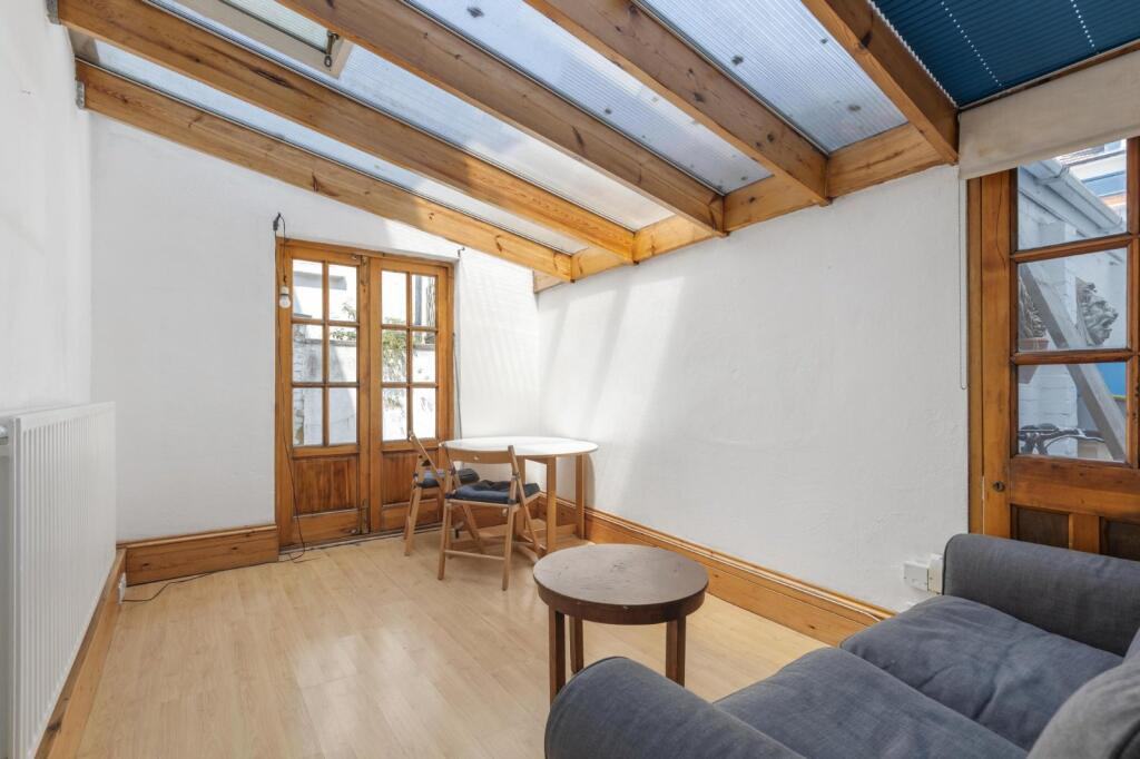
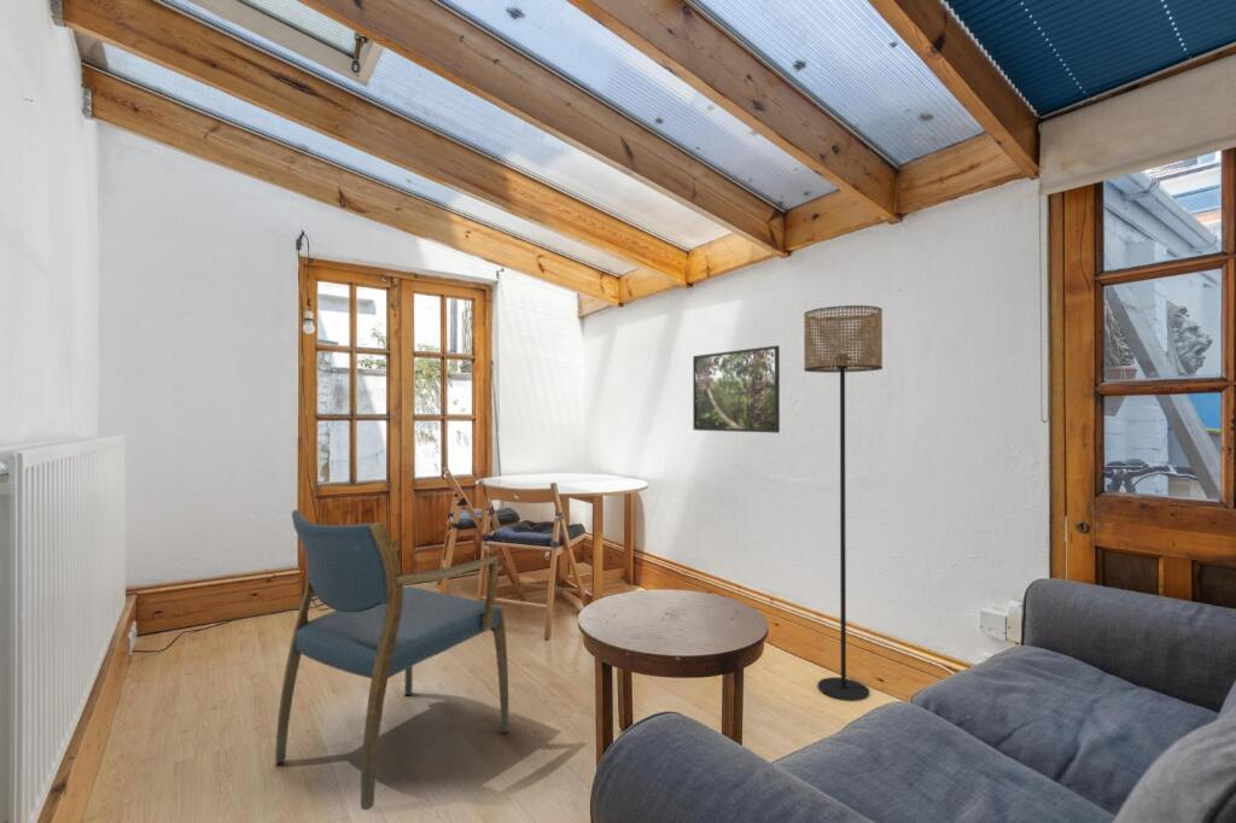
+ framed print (733, 391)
+ armchair (398, 623)
+ floor lamp (843, 500)
